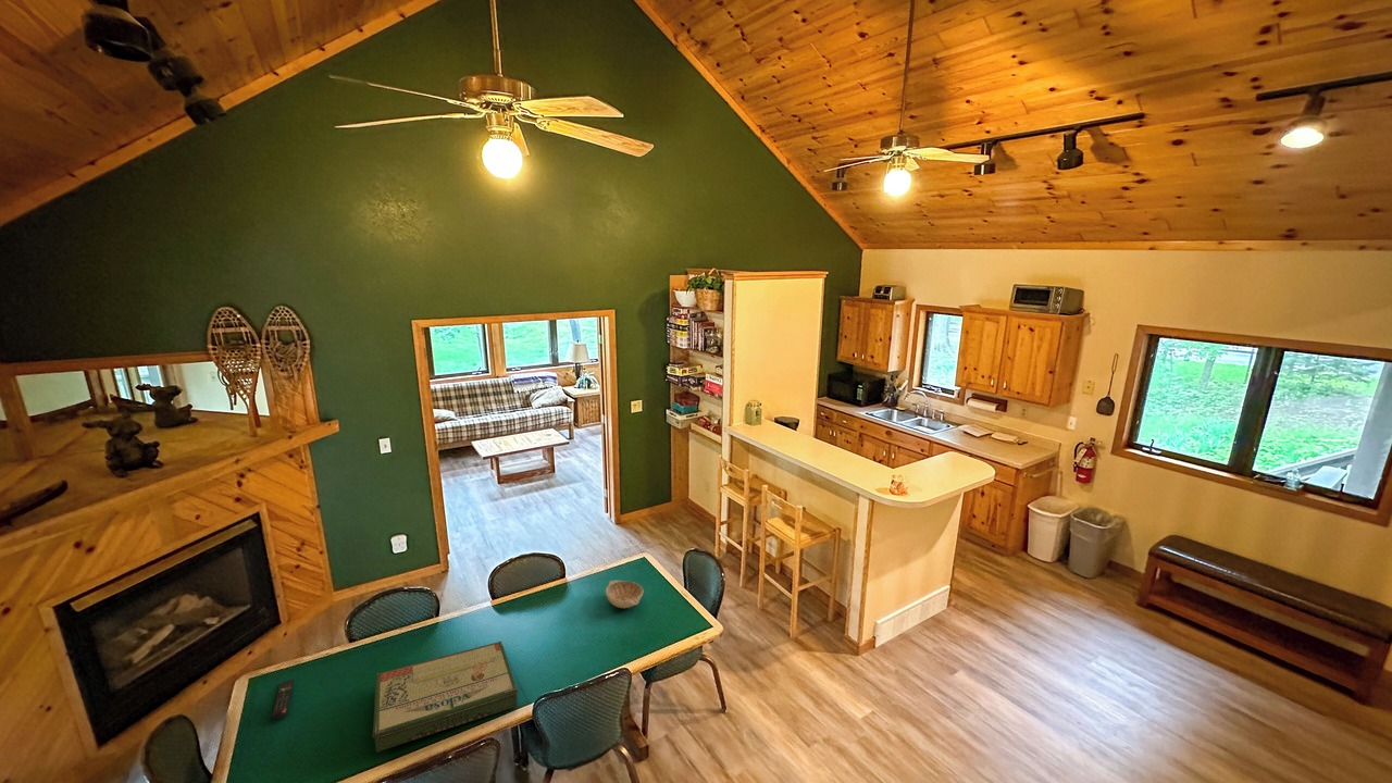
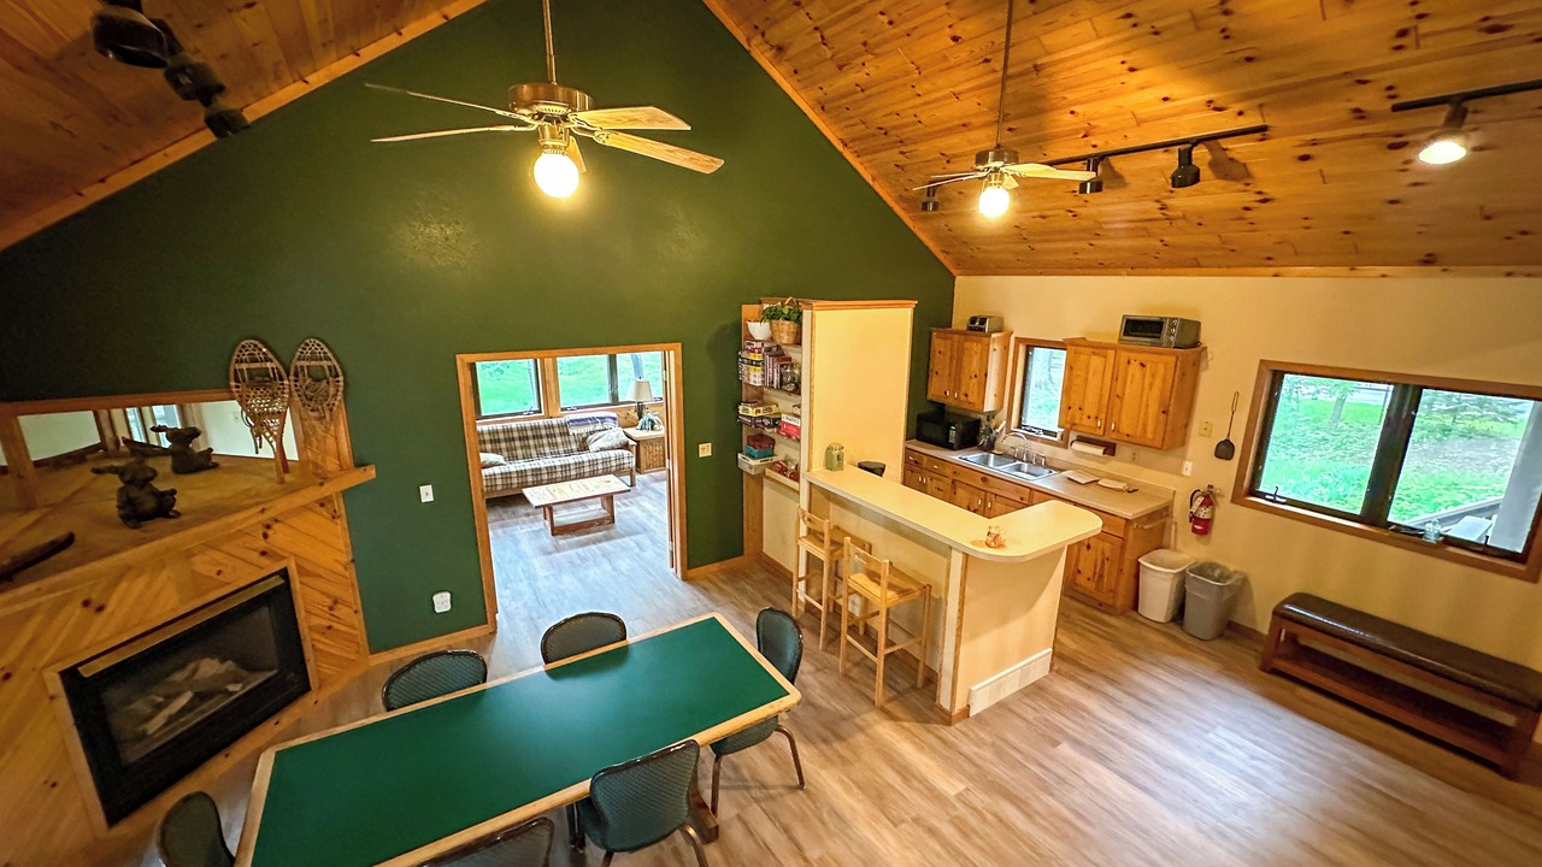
- remote control (283, 698)
- decorative bowl (624, 596)
- board game (445, 689)
